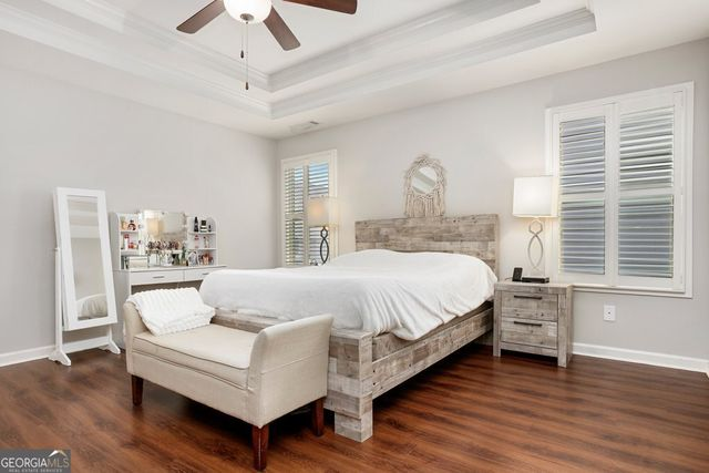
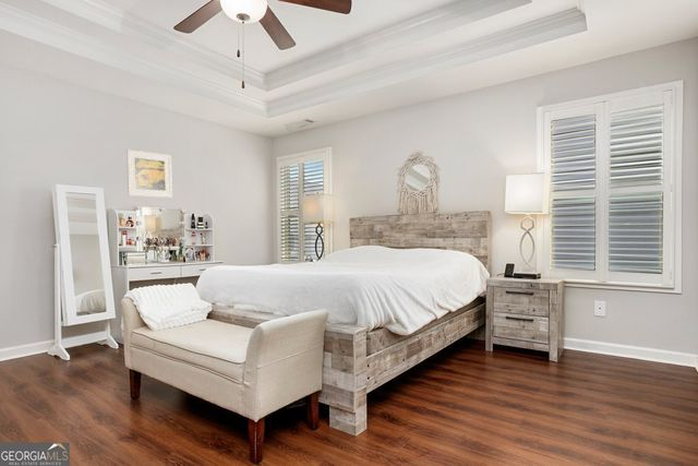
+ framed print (149, 175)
